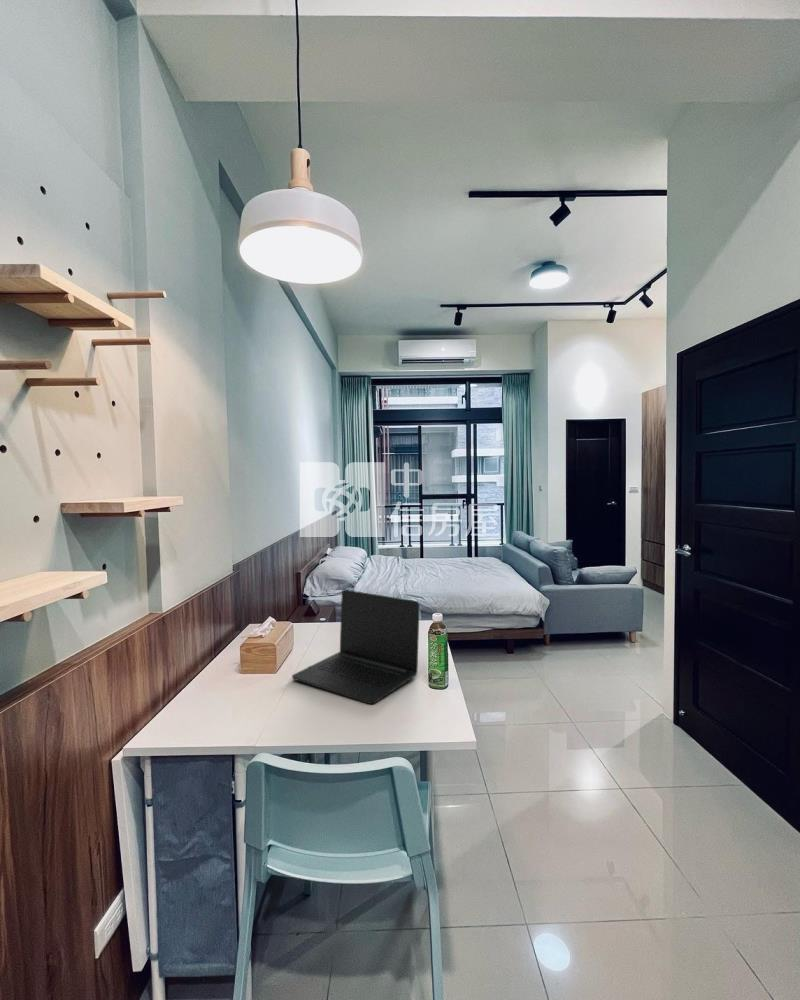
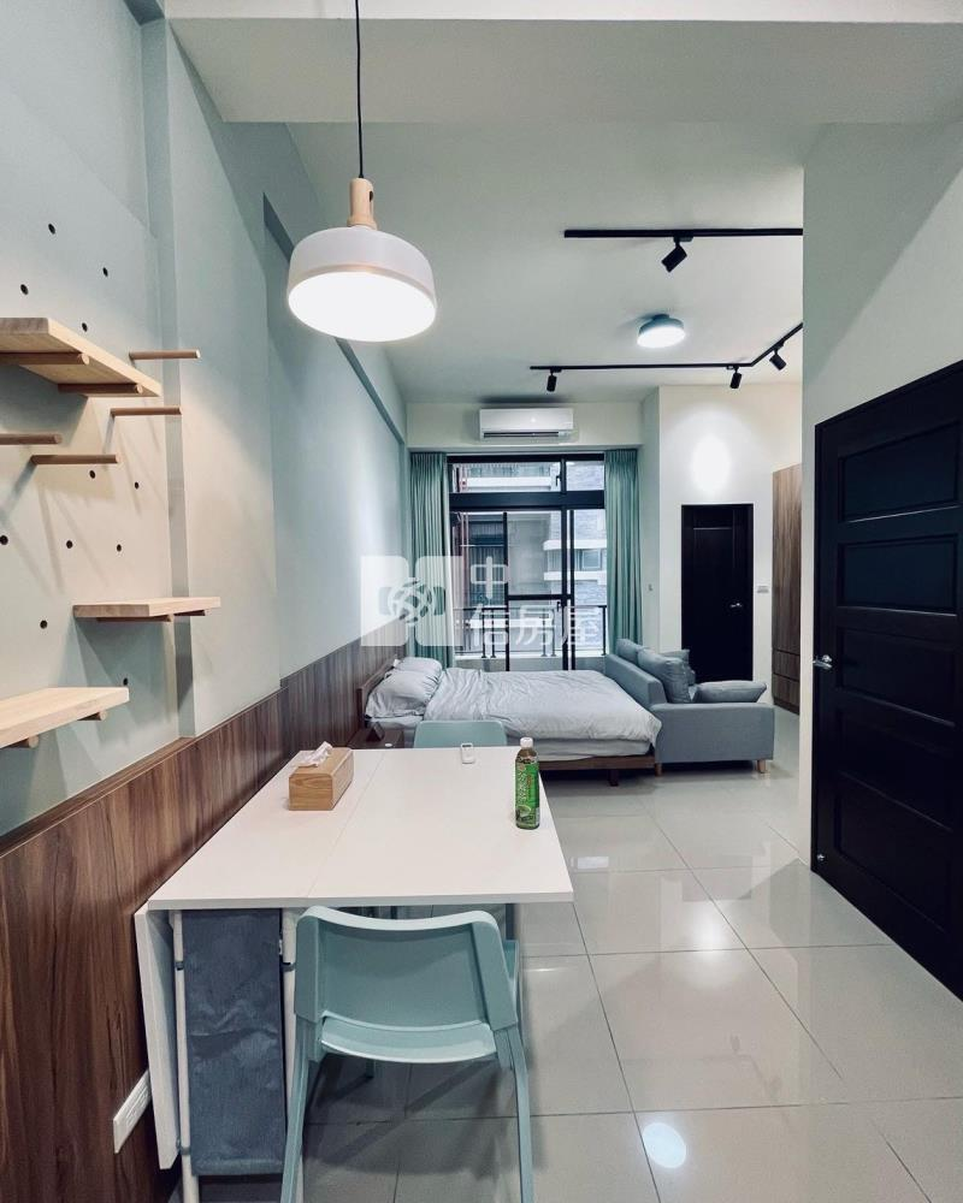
- laptop (355, 640)
